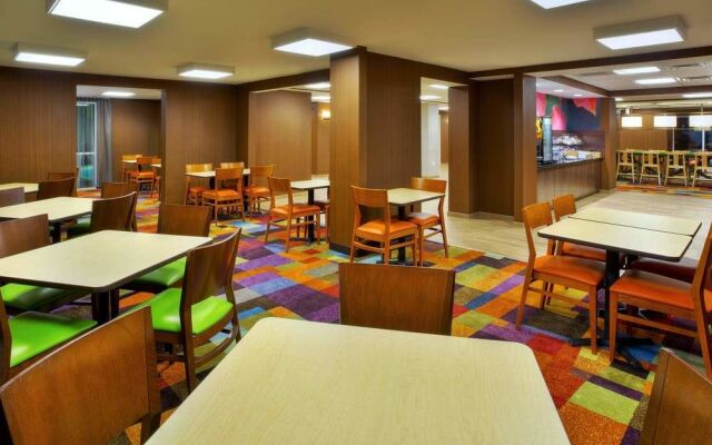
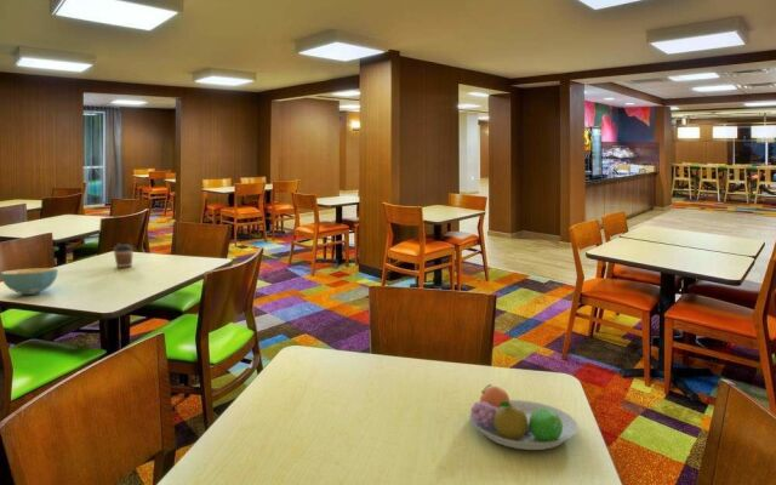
+ cereal bowl (29, 281)
+ coffee cup (124, 255)
+ fruit bowl (523, 411)
